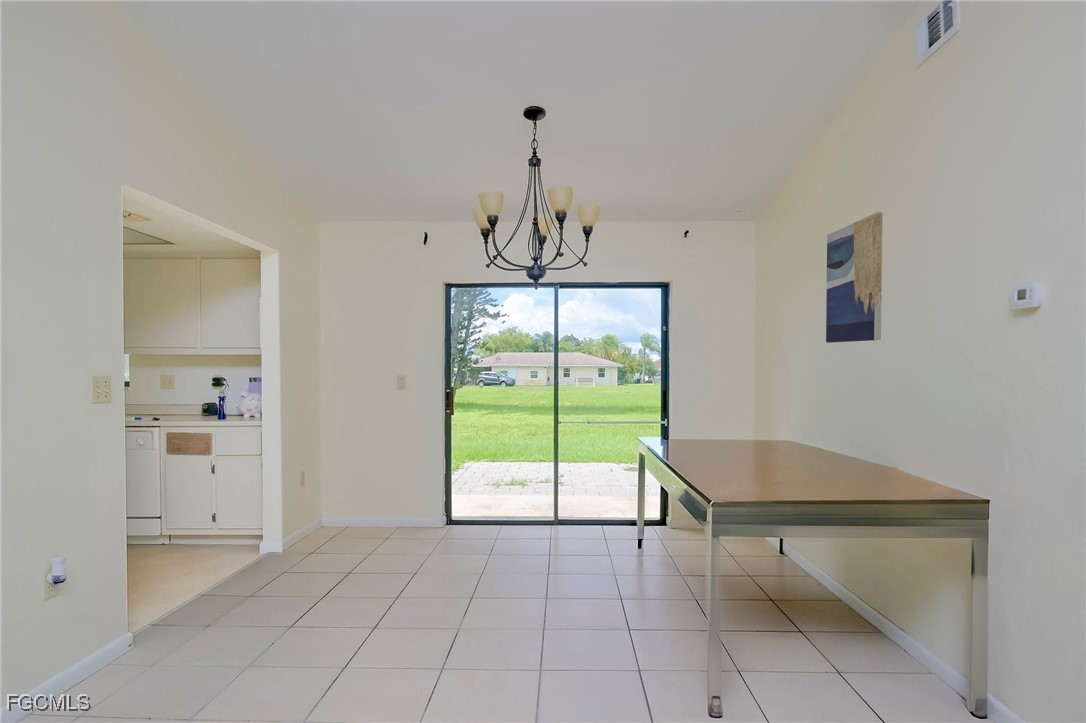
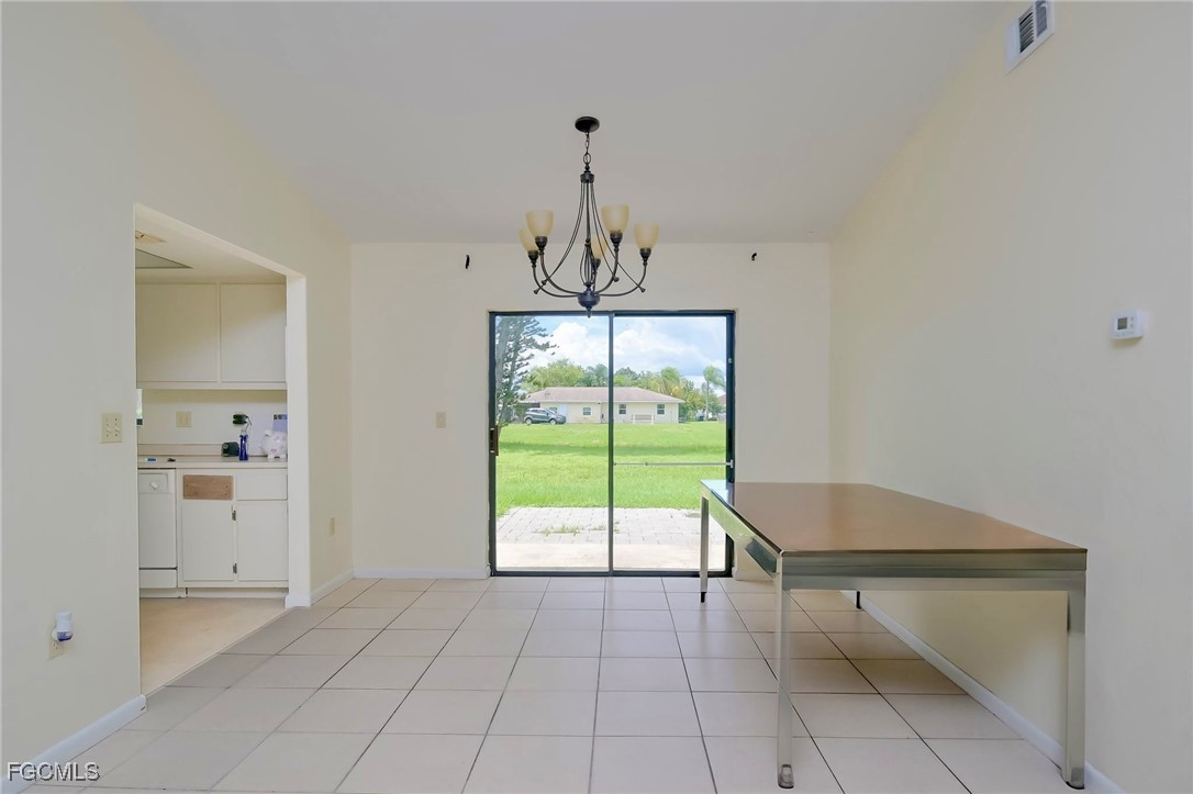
- wall art (851, 283)
